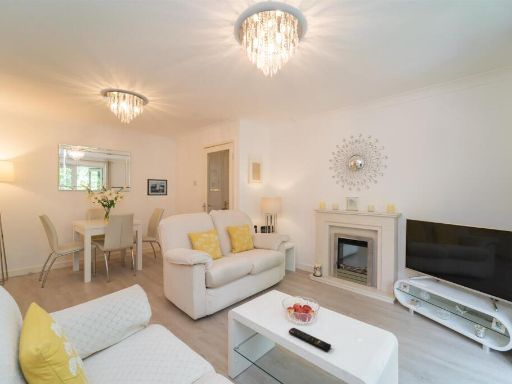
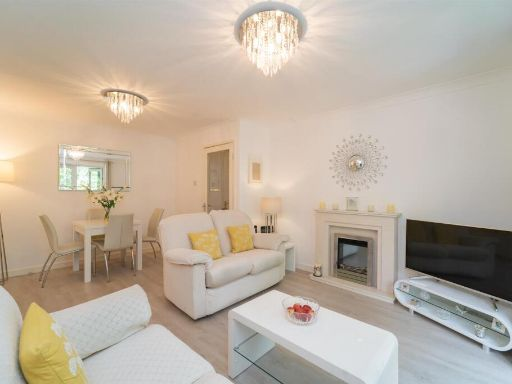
- picture frame (157, 187)
- remote control (308, 338)
